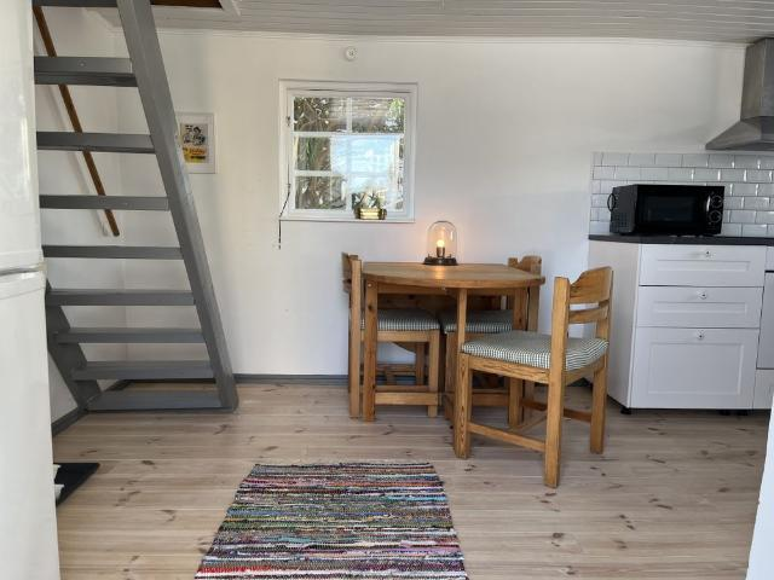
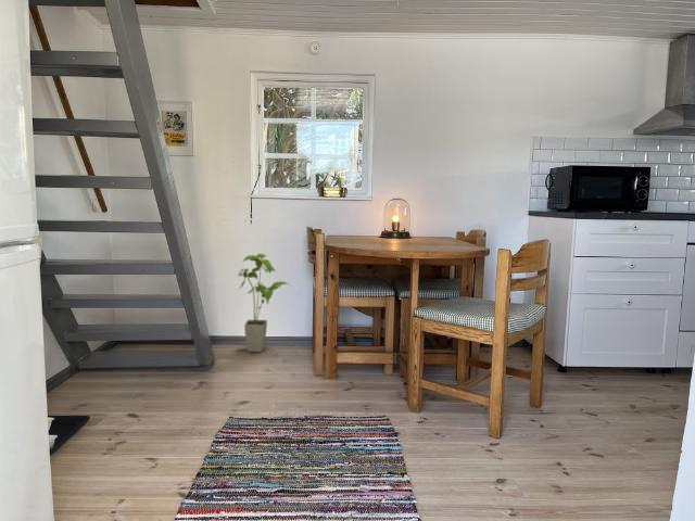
+ house plant (262, 302)
